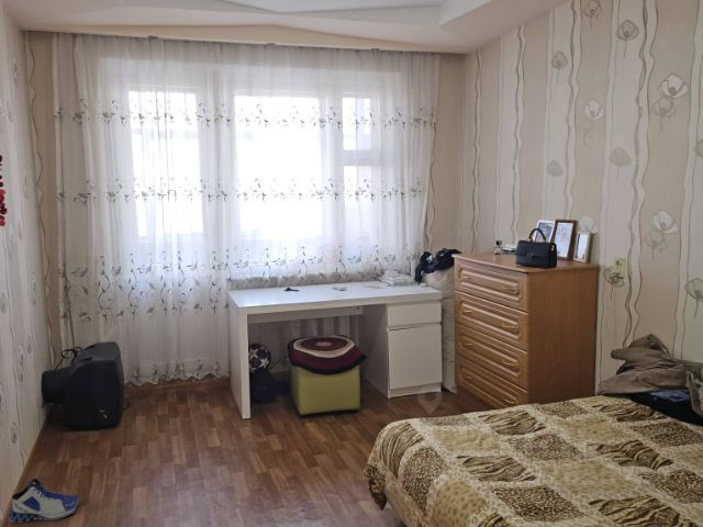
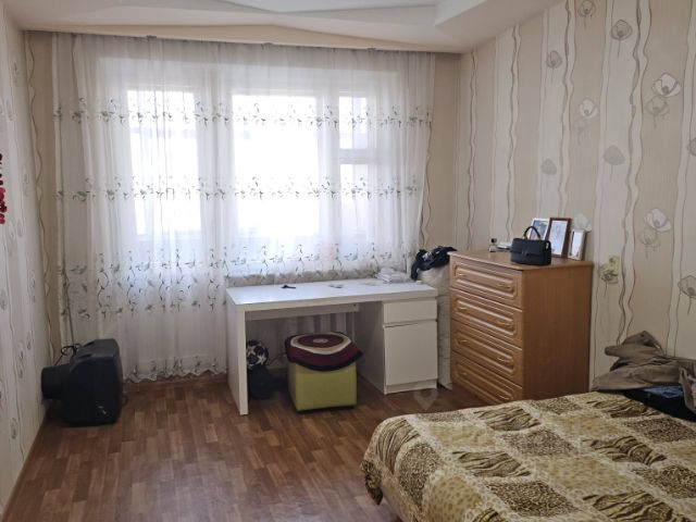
- sneaker (42, 497)
